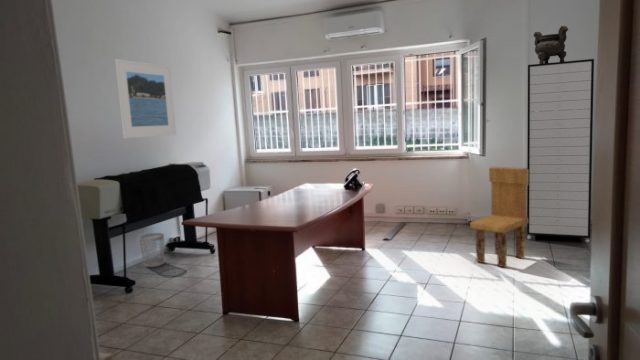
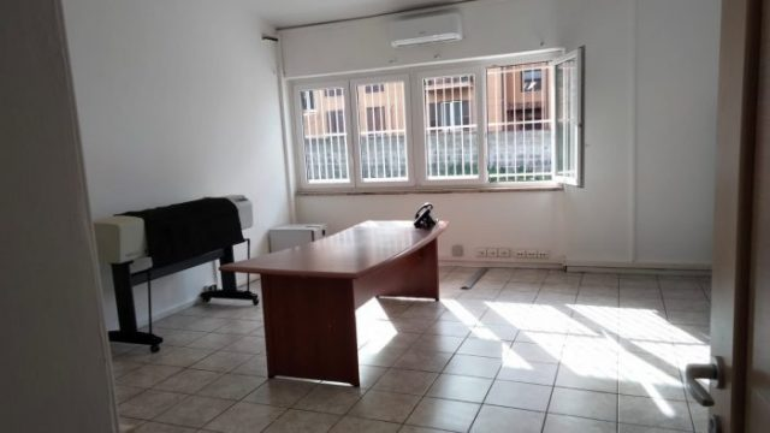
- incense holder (549, 46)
- chair (499, 215)
- storage cabinet (558, 151)
- wastebasket (152, 250)
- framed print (148, 100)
